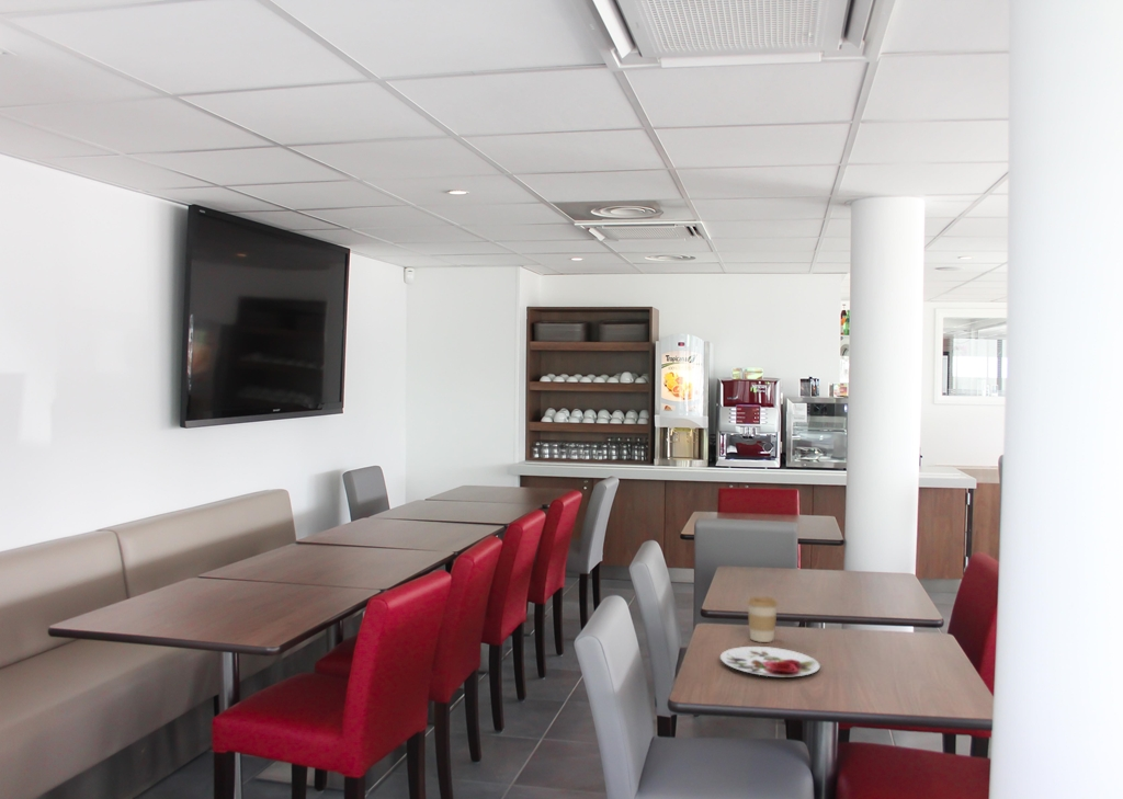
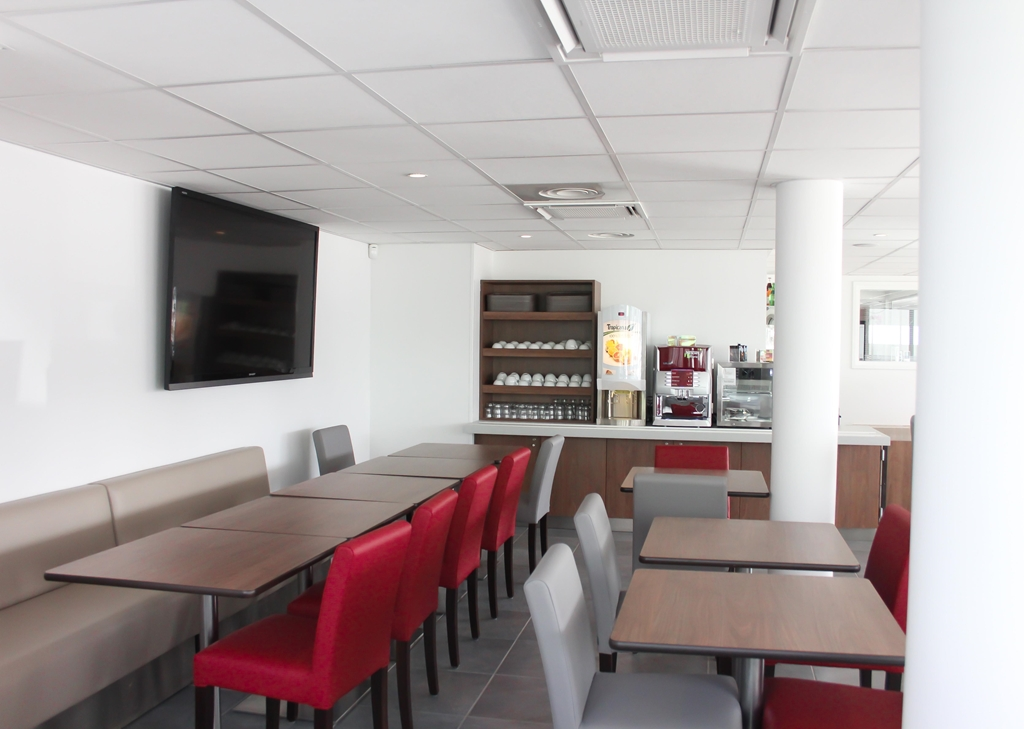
- coffee cup (762, 617)
- plate (769, 660)
